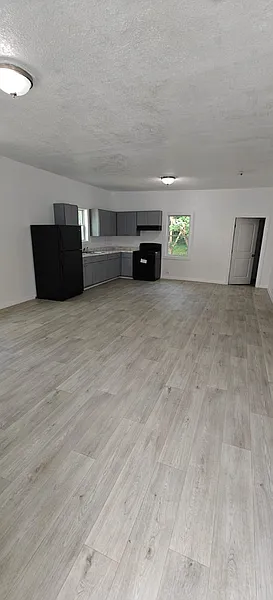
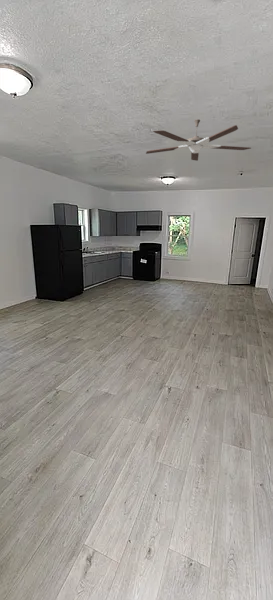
+ ceiling fan (196, 138)
